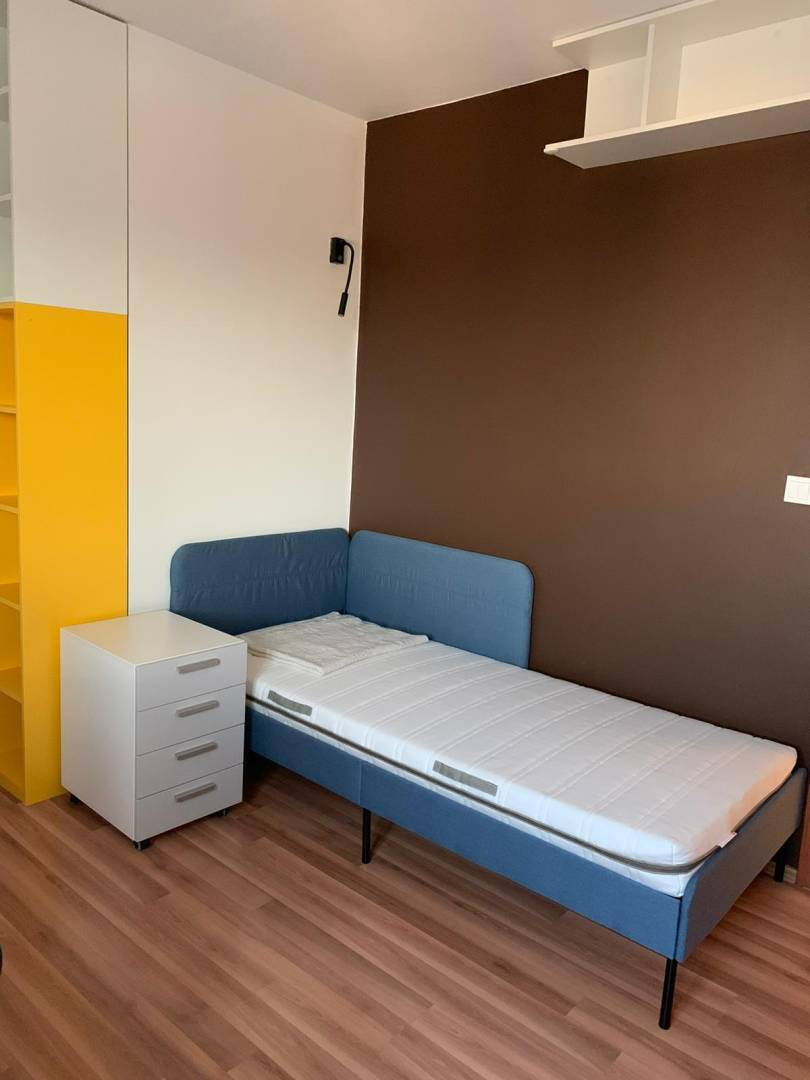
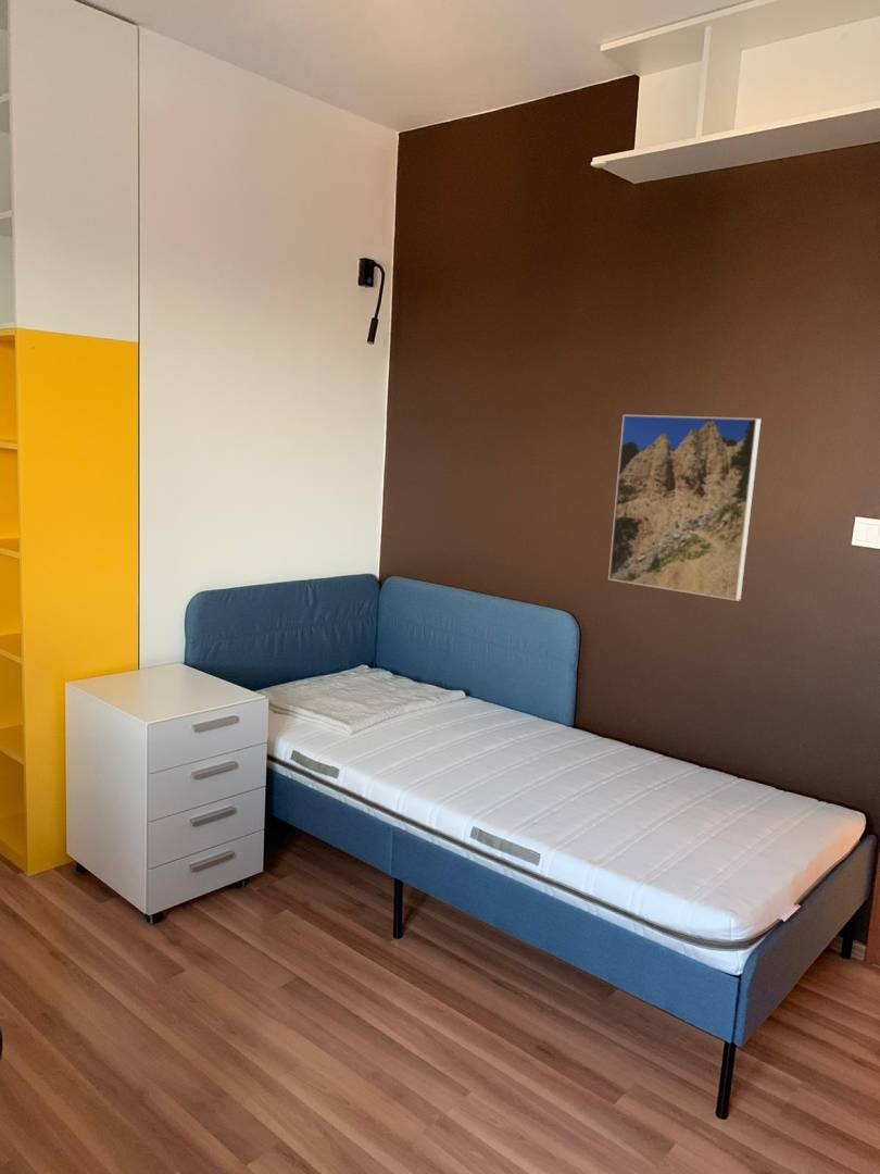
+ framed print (679, 503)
